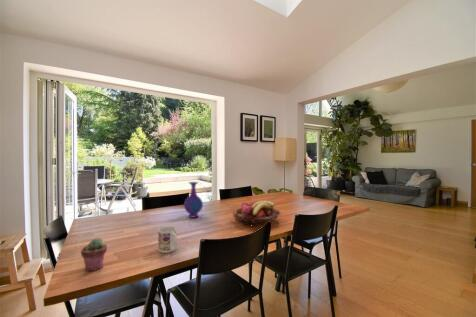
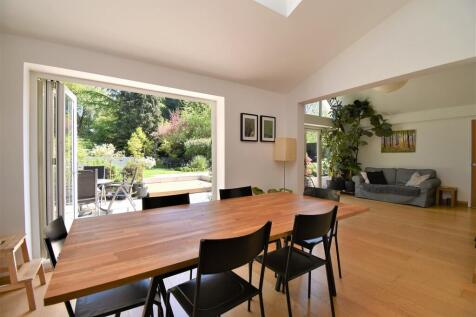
- mug (169, 240)
- fruit basket (256, 211)
- vase (193, 199)
- potted succulent (94, 253)
